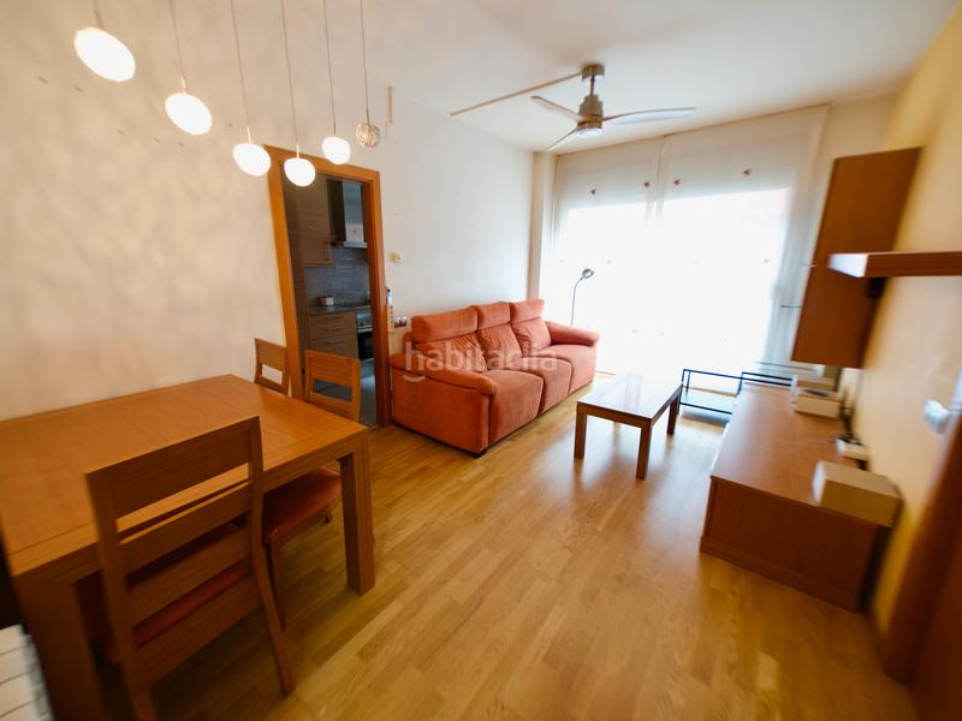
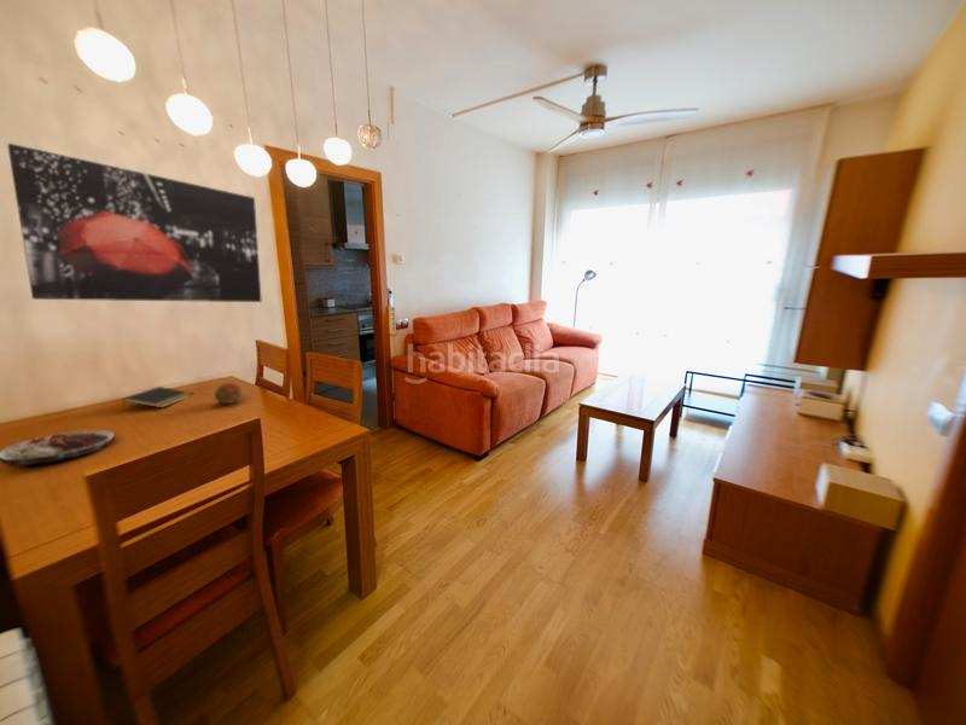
+ notepad (161, 396)
+ plate (59, 443)
+ wall art (161, 239)
+ fruit (226, 393)
